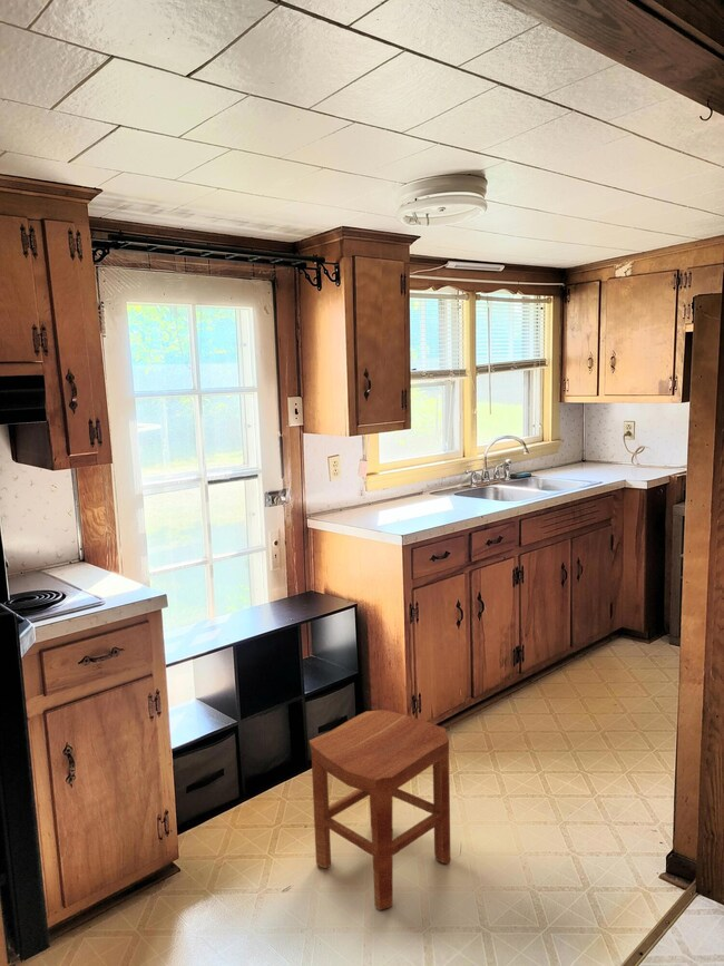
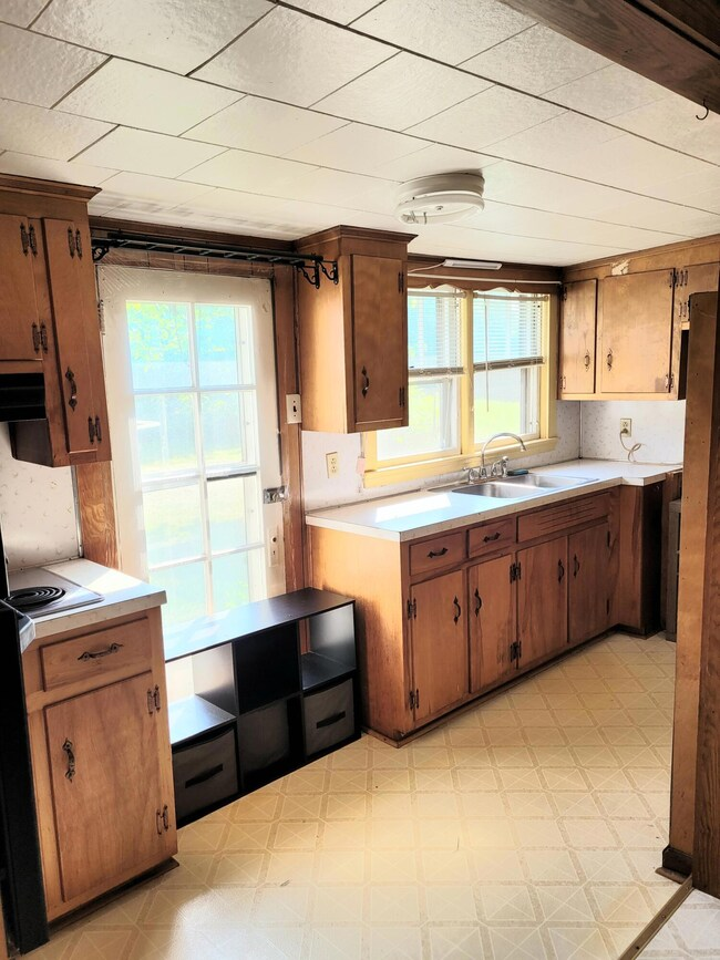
- stool (380, 800)
